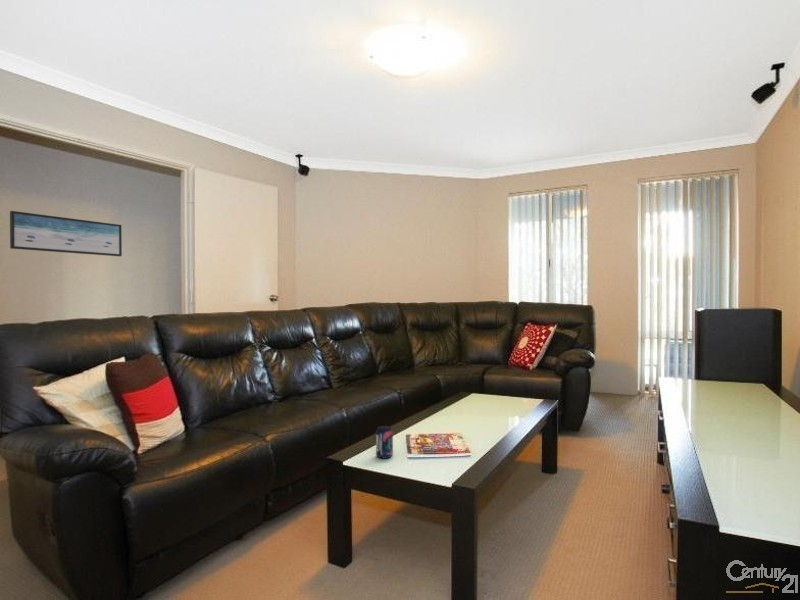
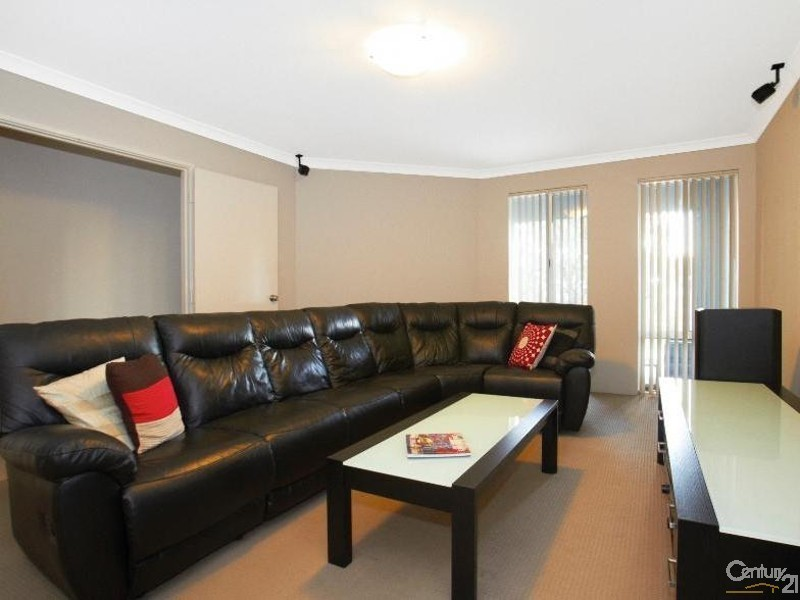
- beverage can (384, 441)
- wall art (70, 235)
